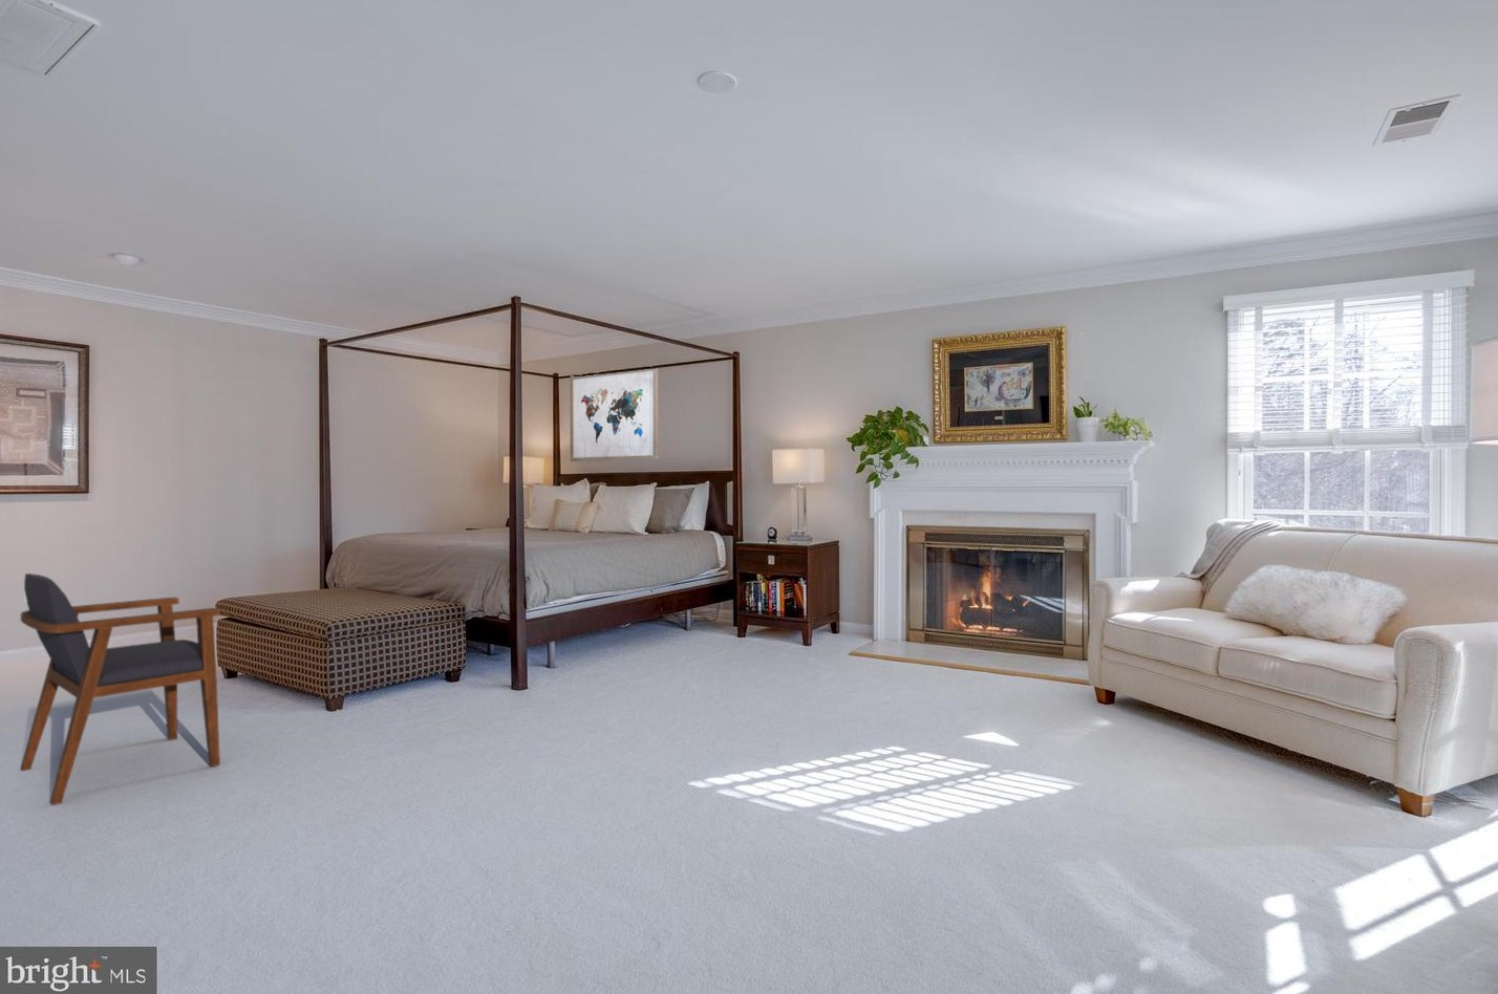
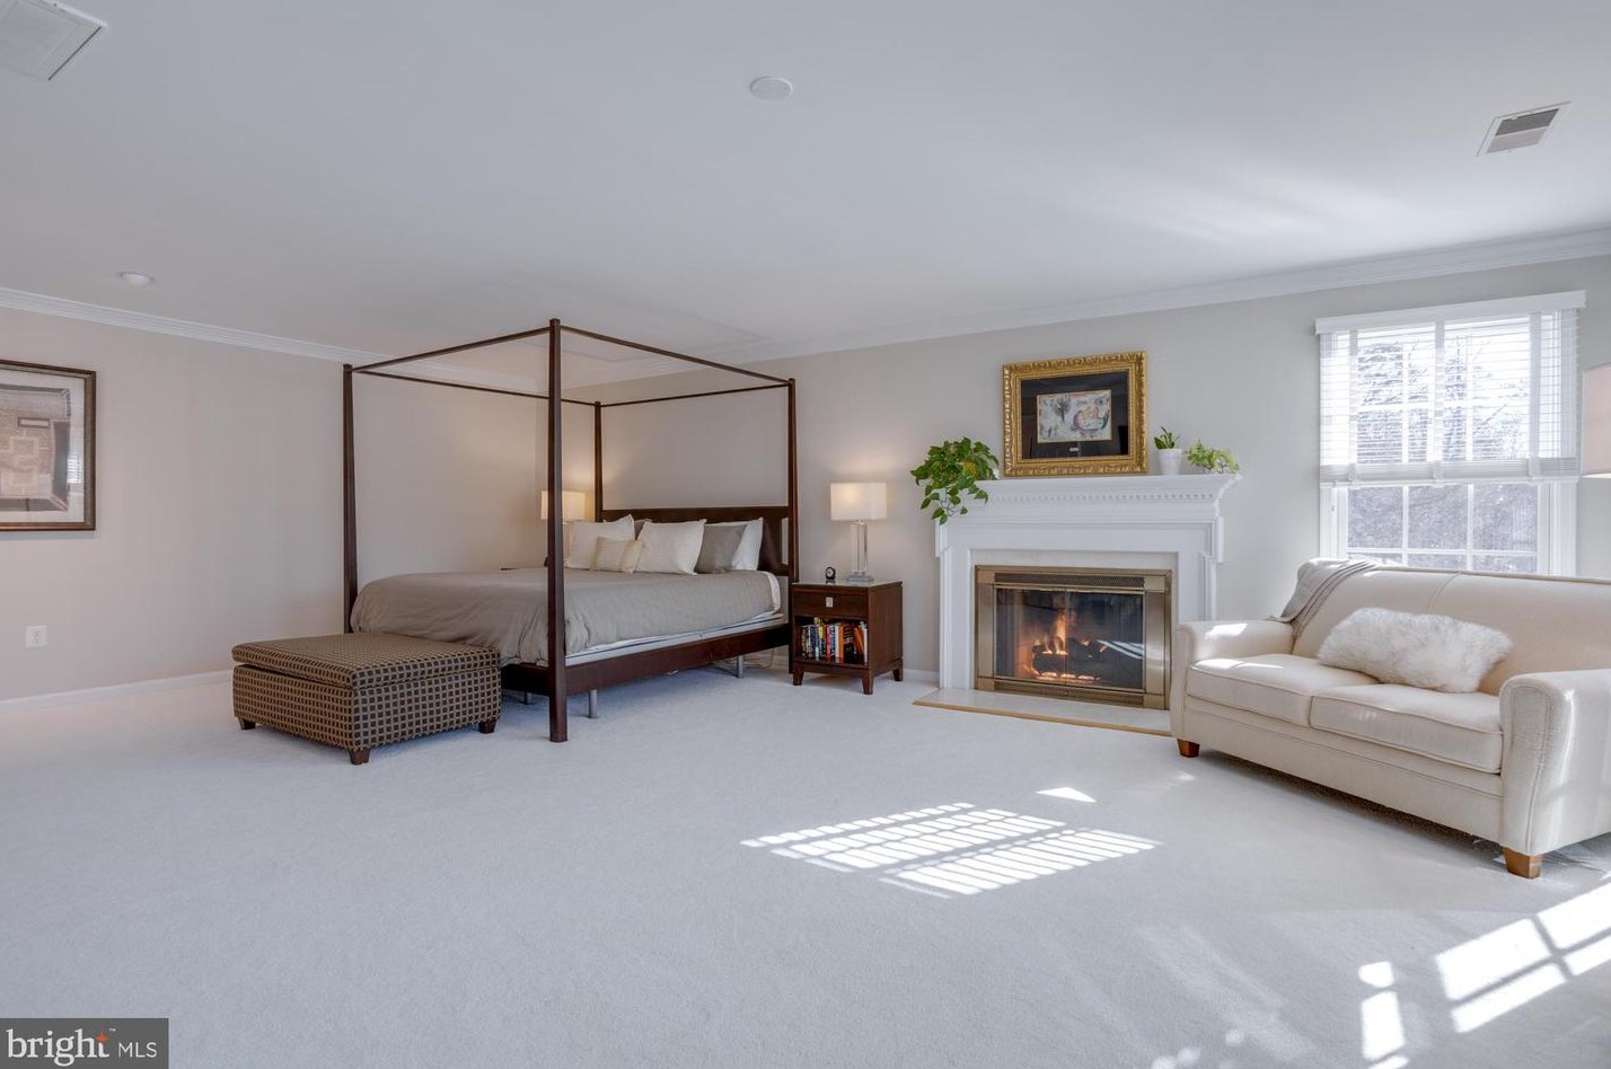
- wall art (611, 415)
- armchair (119, 669)
